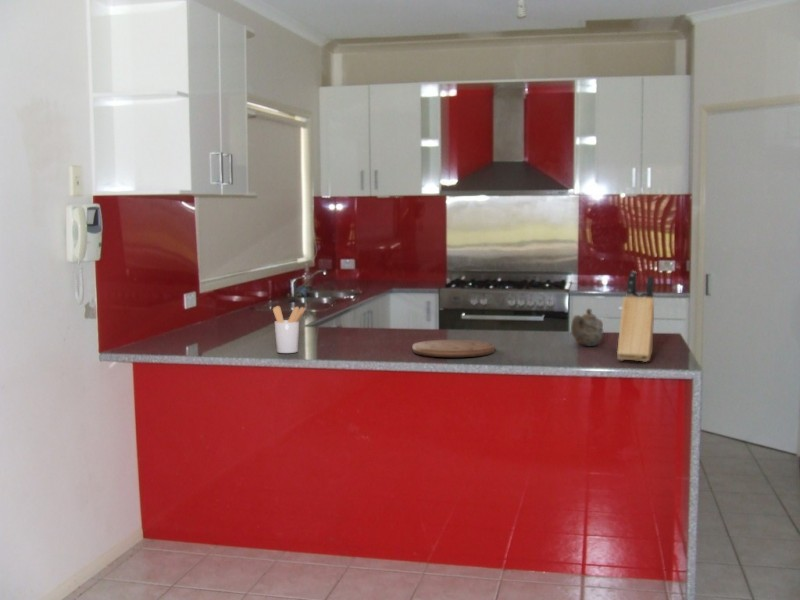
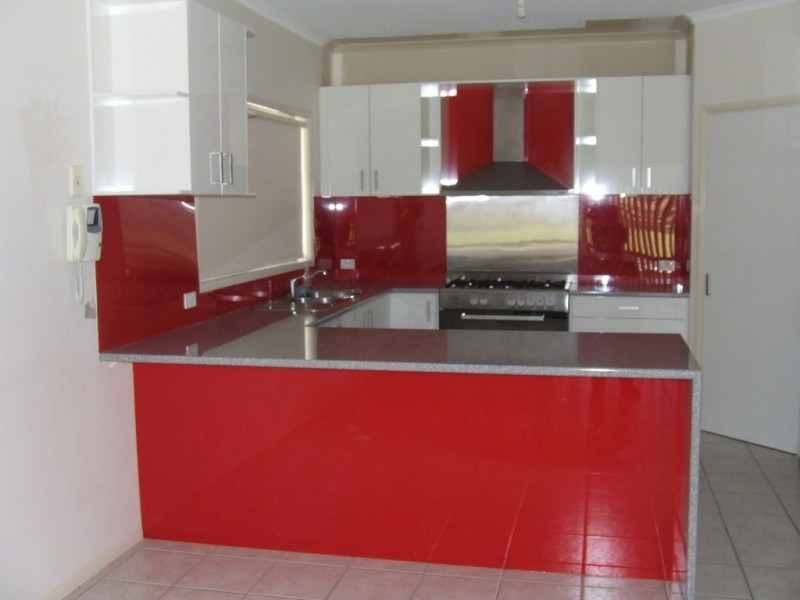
- knife block (637, 314)
- teapot (587, 327)
- cutting board (453, 348)
- utensil holder (291, 328)
